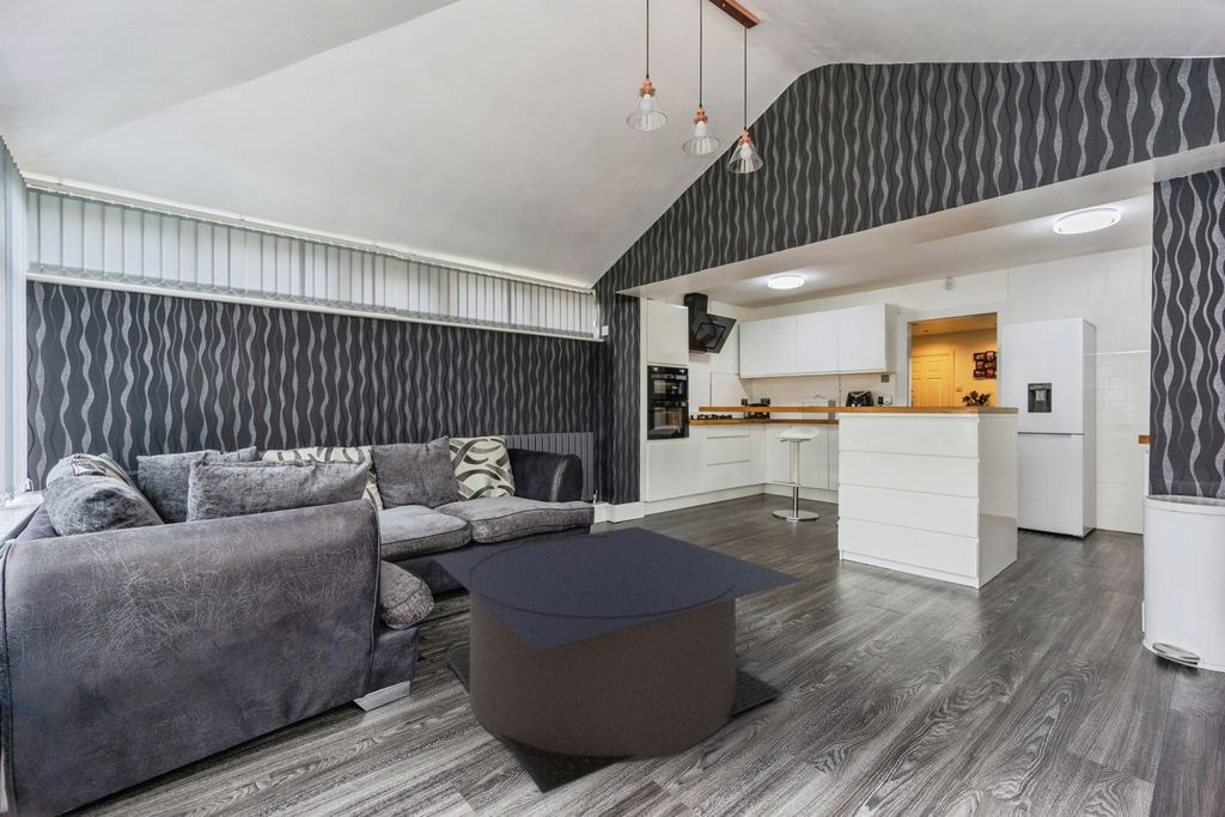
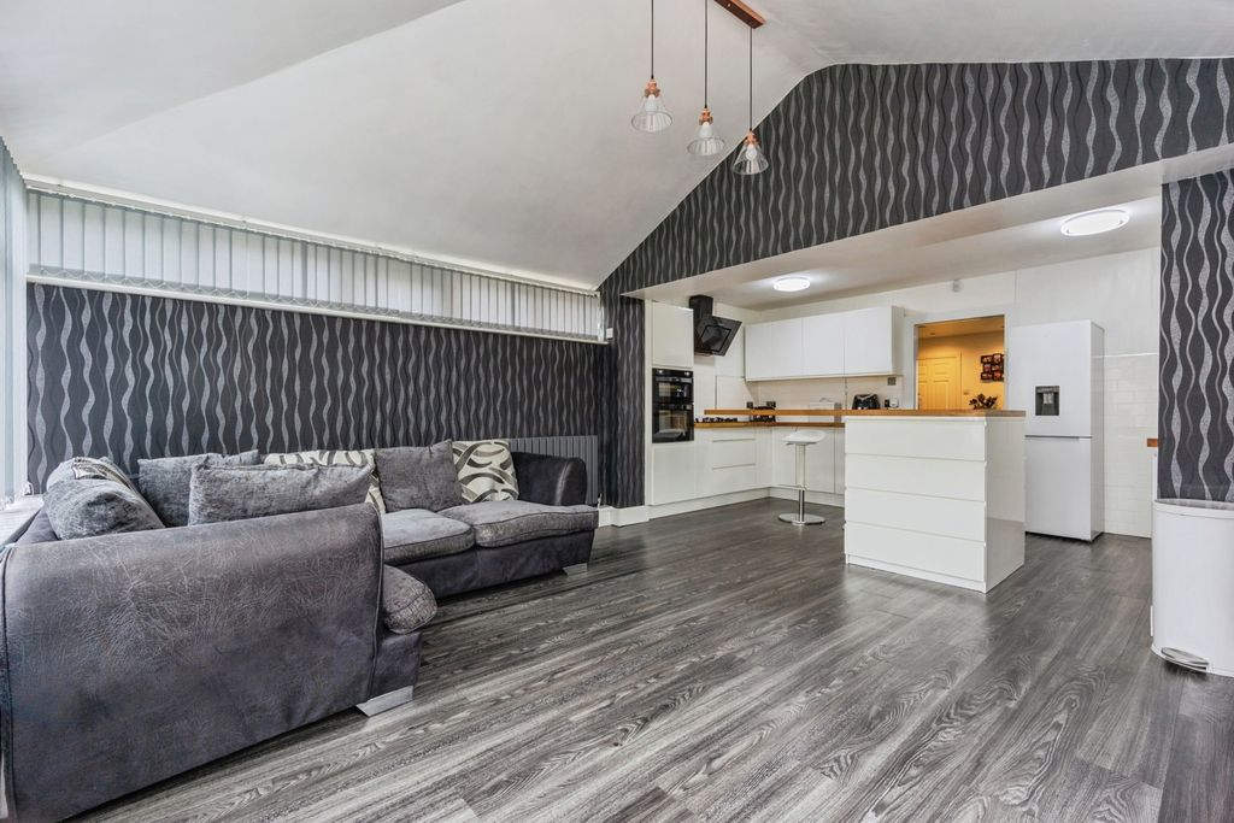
- coffee table (604, 622)
